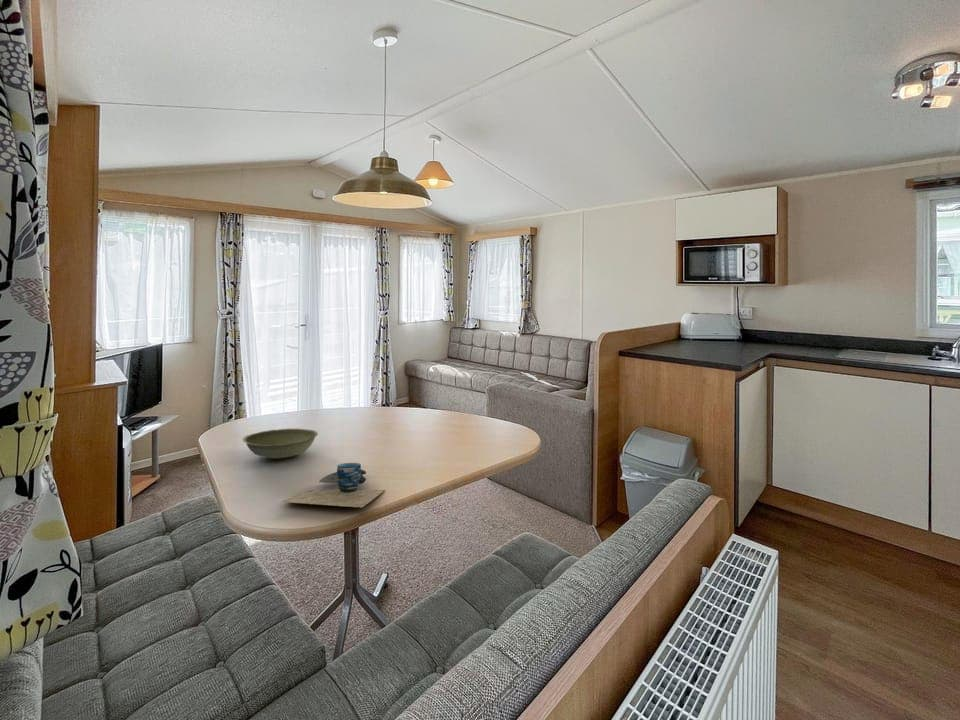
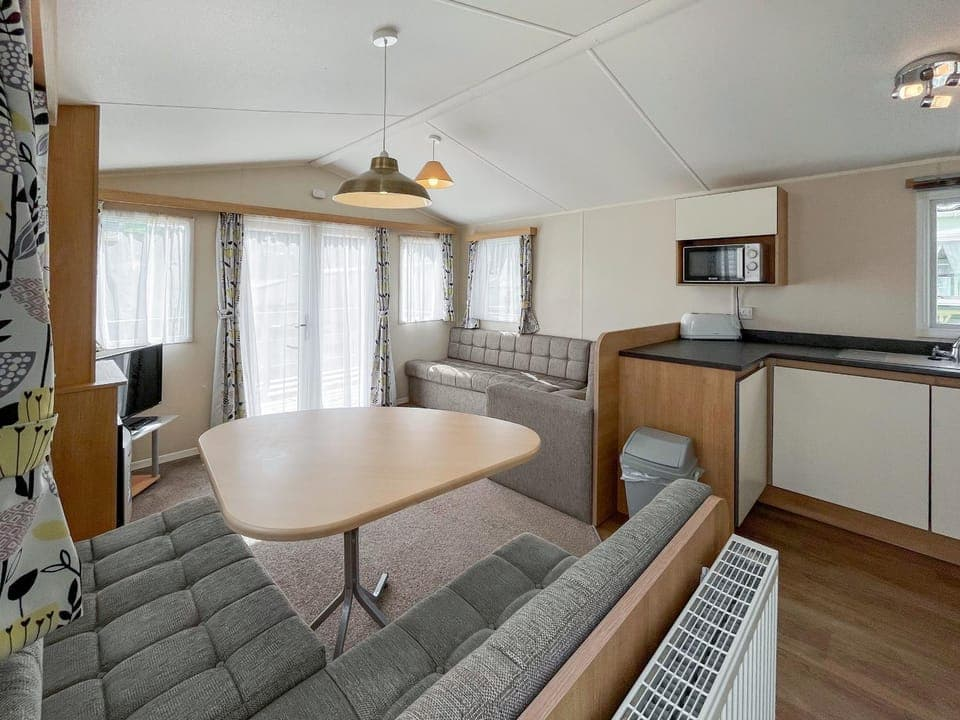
- cup (342, 475)
- bowl (281, 444)
